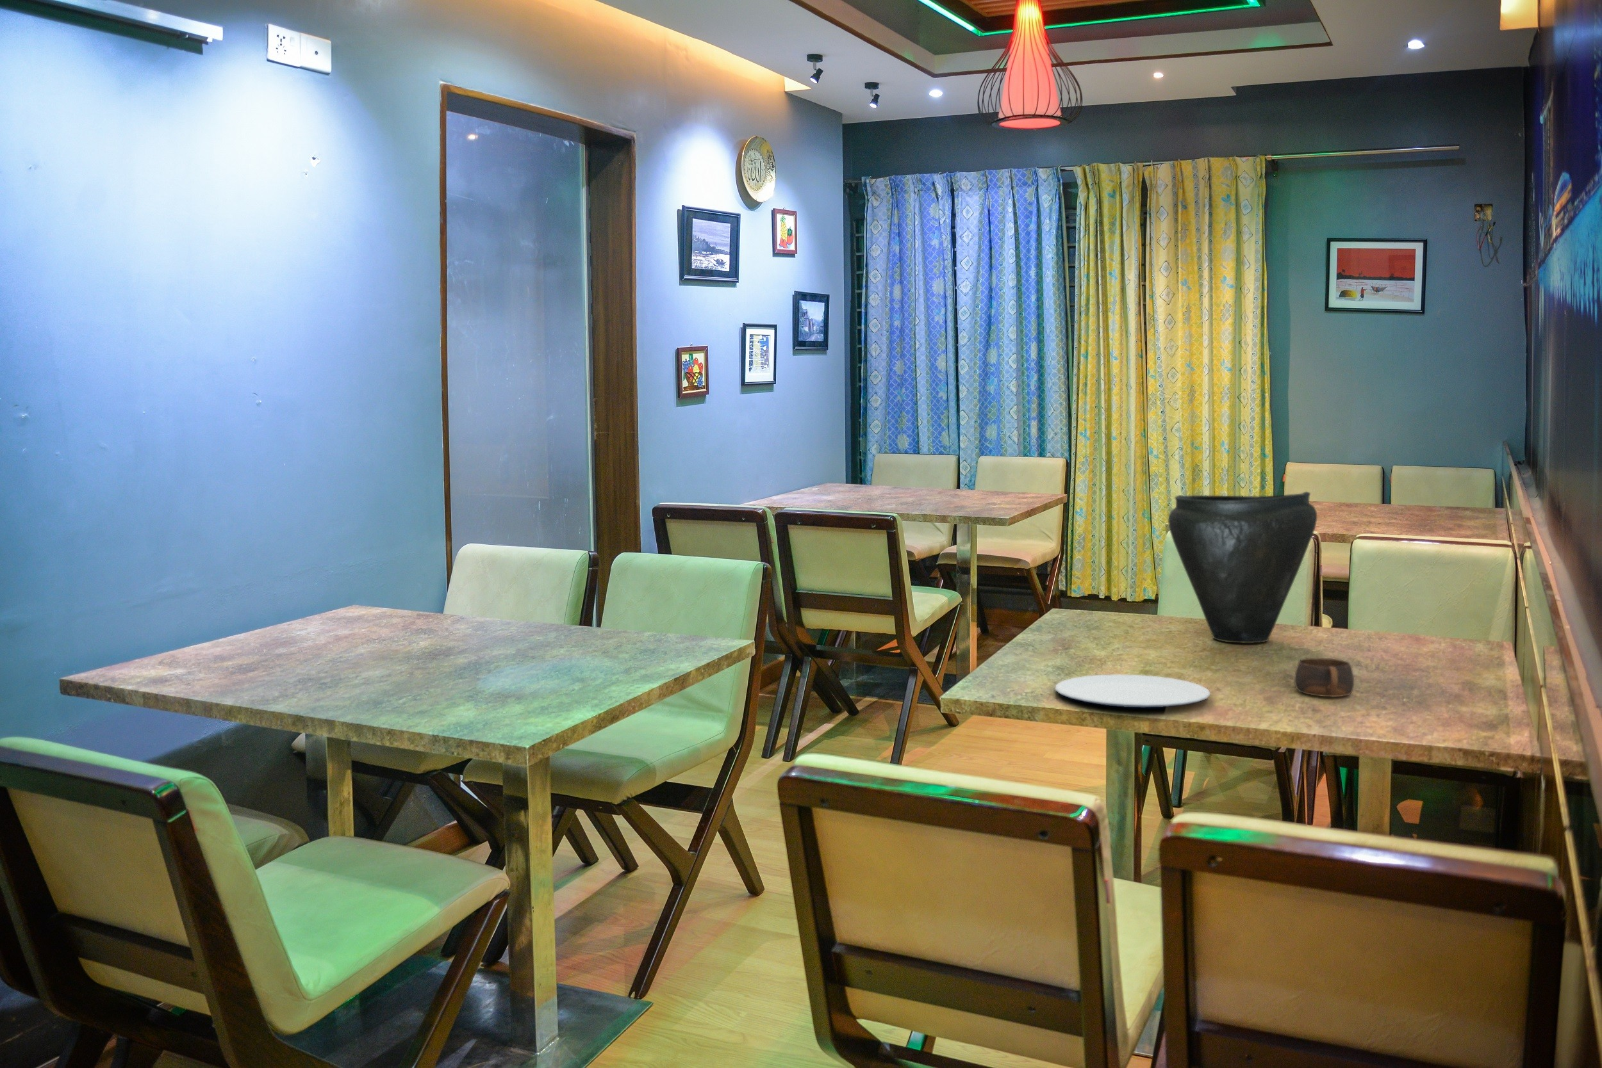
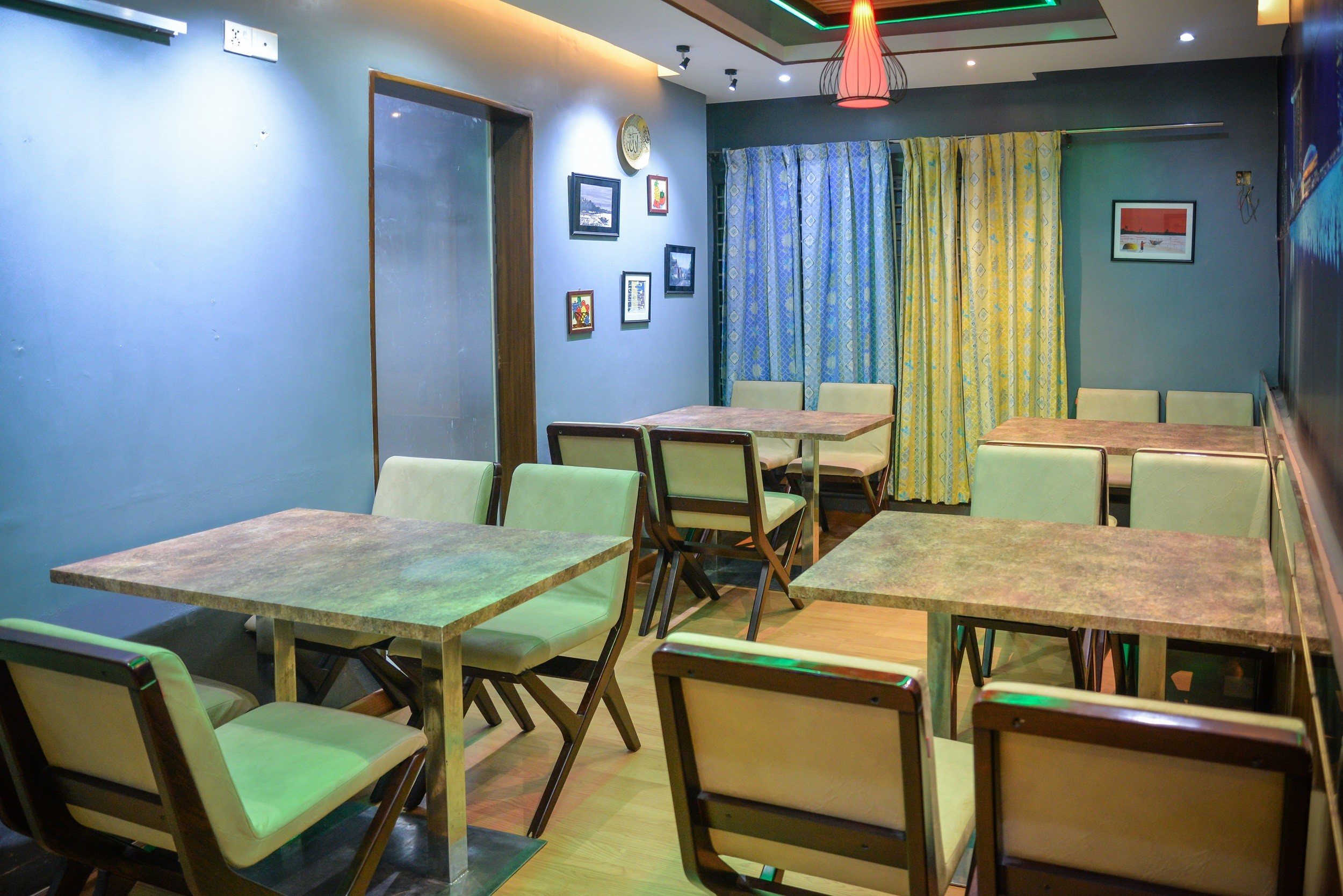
- cup (1323, 678)
- vase (1241, 565)
- plate (1131, 691)
